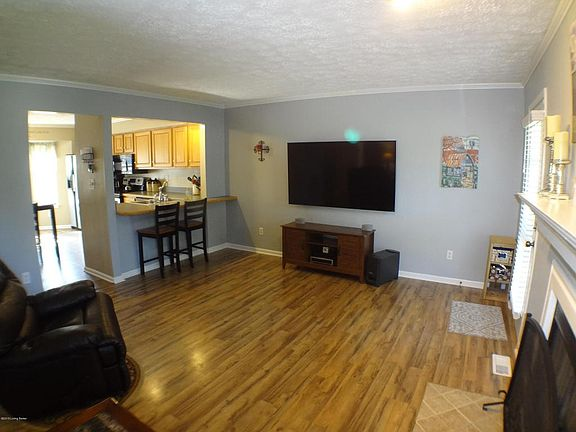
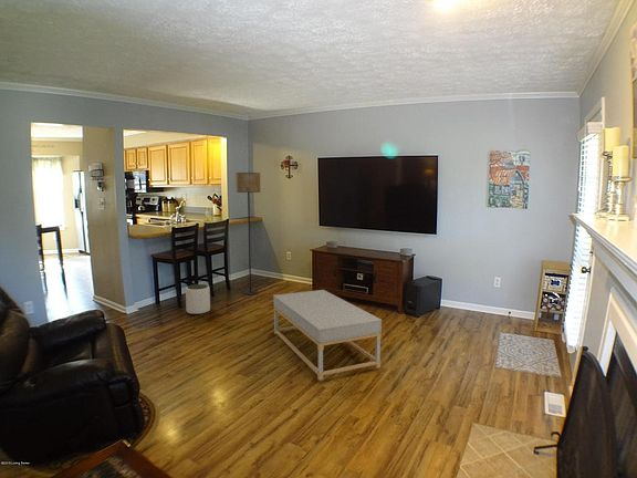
+ plant pot (198, 299)
+ floor lamp (249, 233)
+ coffee table (322, 328)
